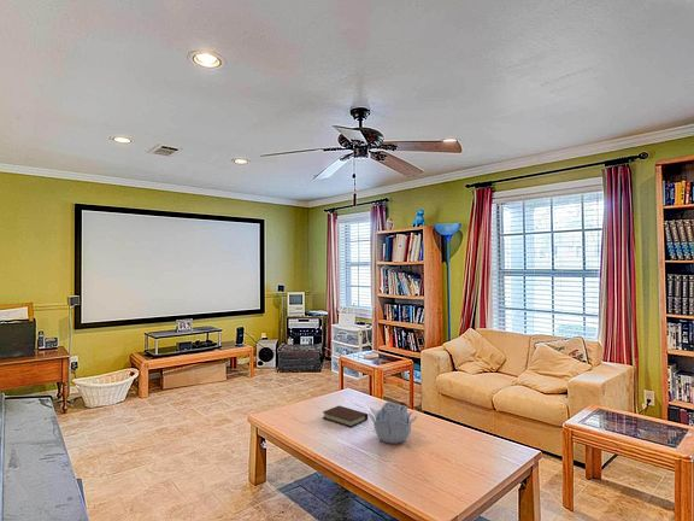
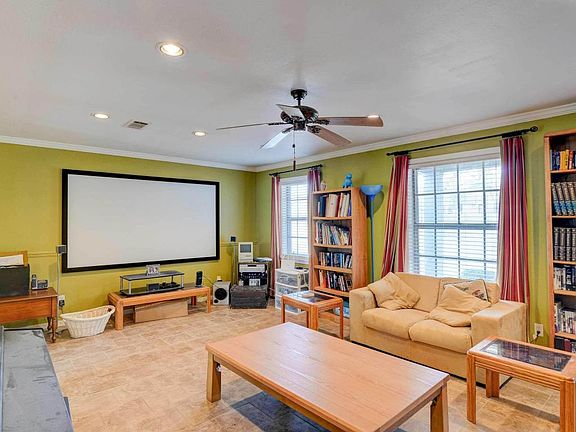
- book (345, 415)
- decorative bowl (392, 422)
